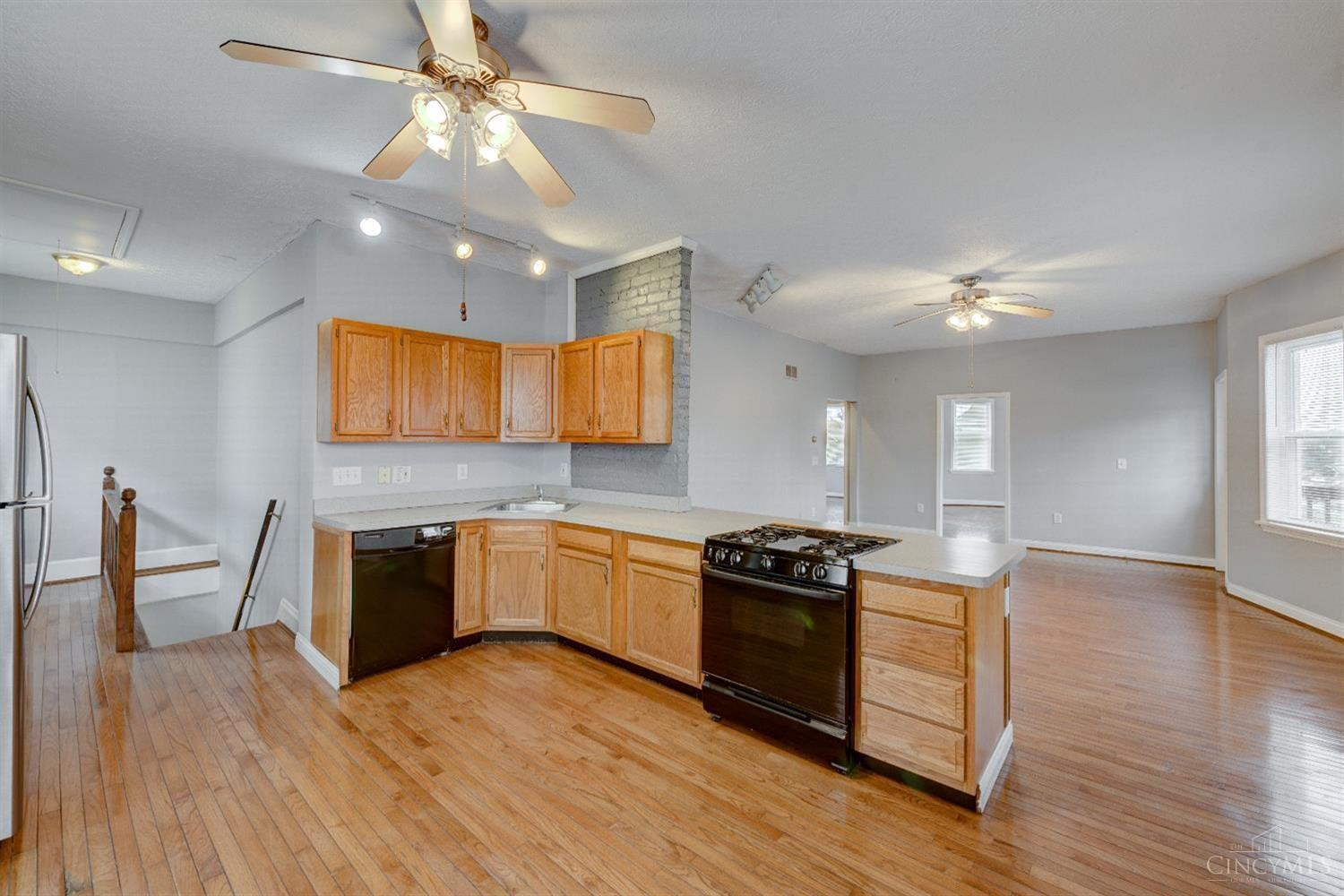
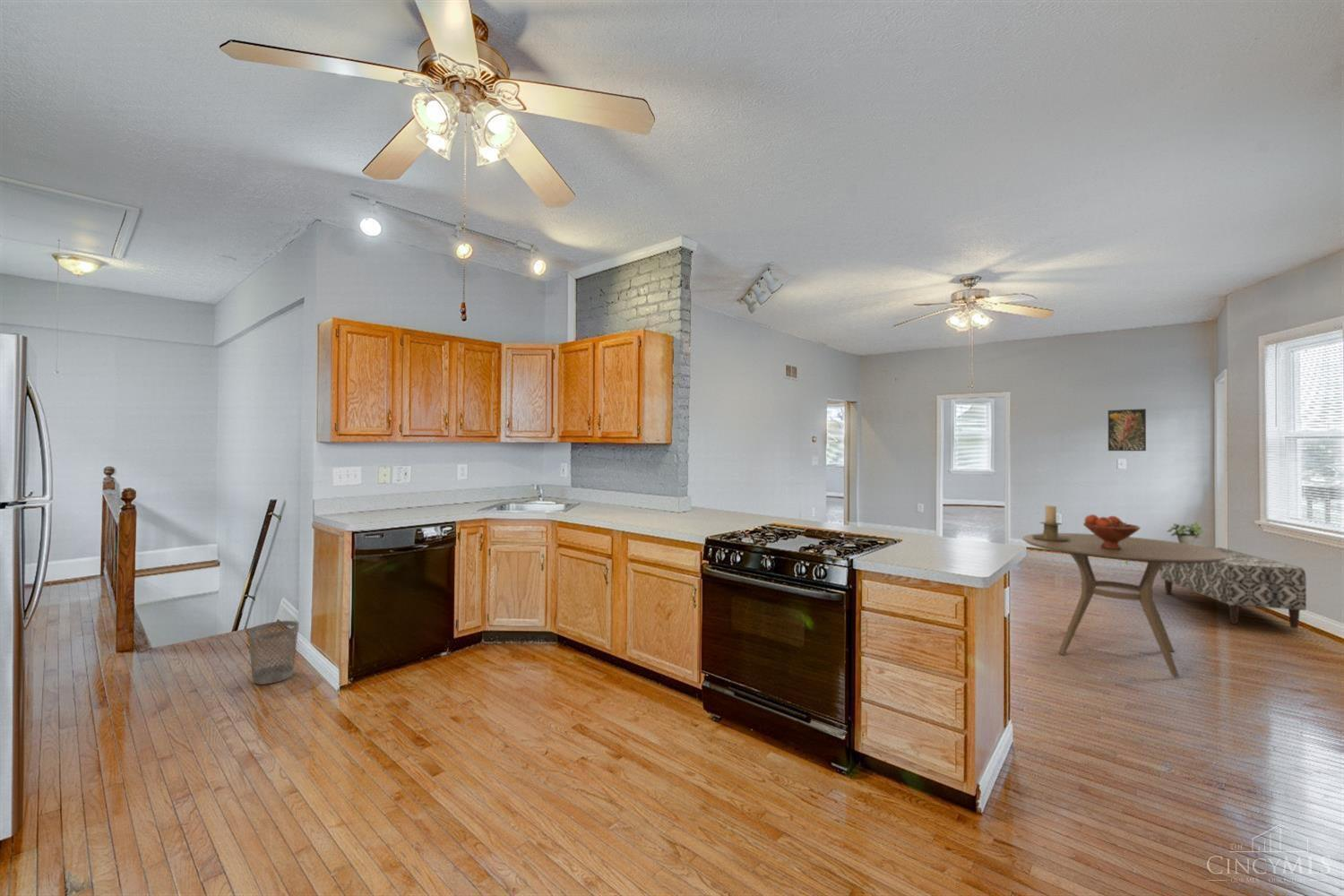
+ potted plant (1188, 536)
+ fruit bowl (1111, 531)
+ dining table (1116, 598)
+ candle holder (1050, 521)
+ wastebasket (273, 651)
+ bench (1224, 582)
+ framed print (1126, 430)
